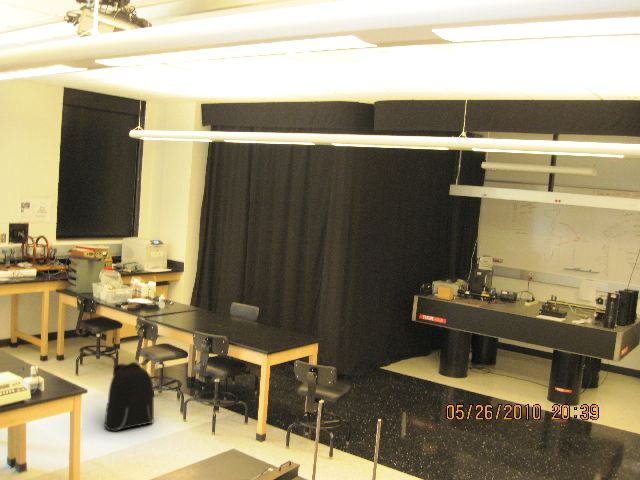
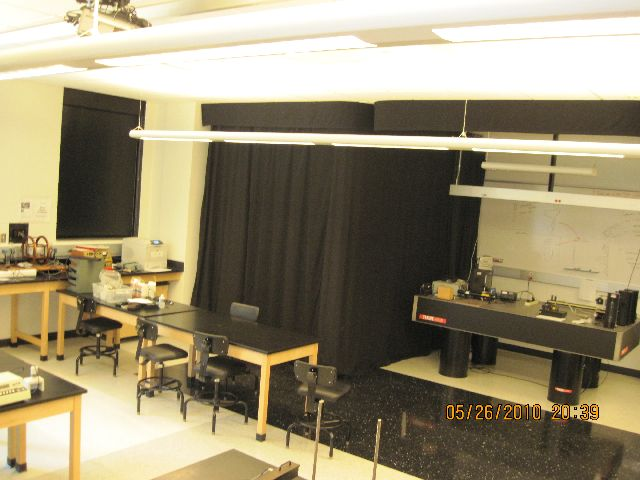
- backpack (128, 393)
